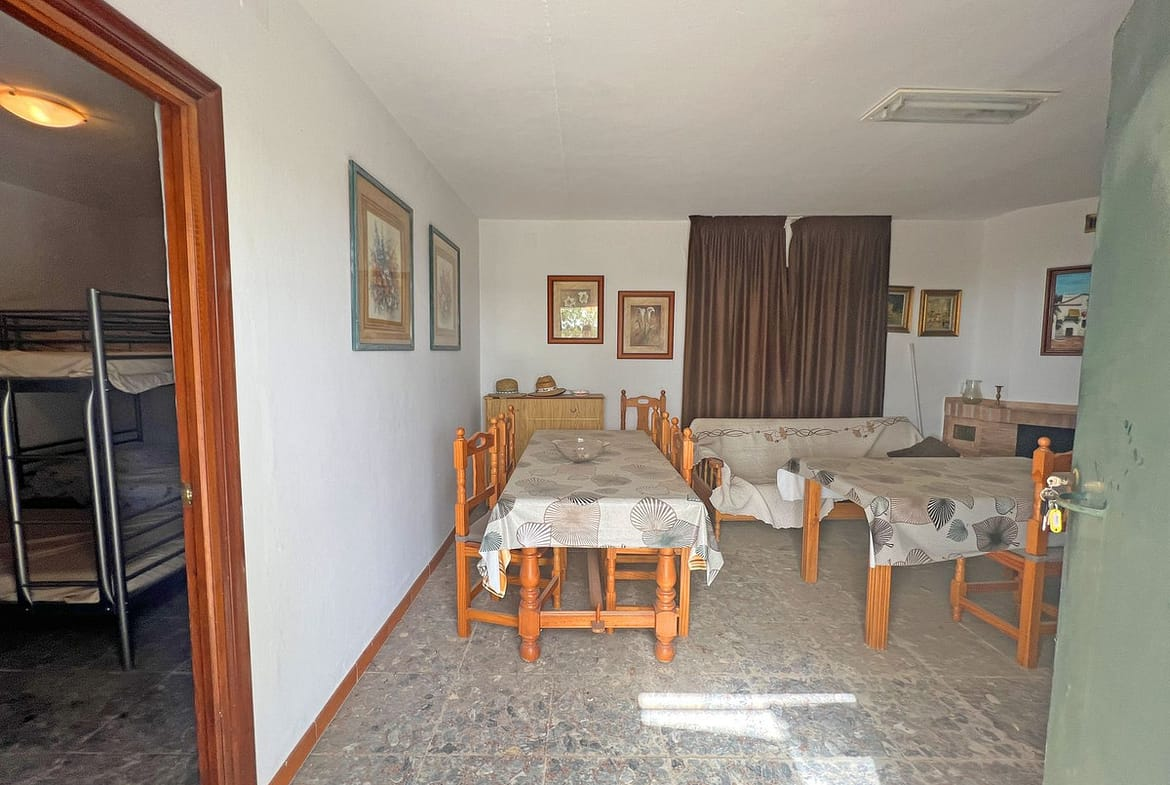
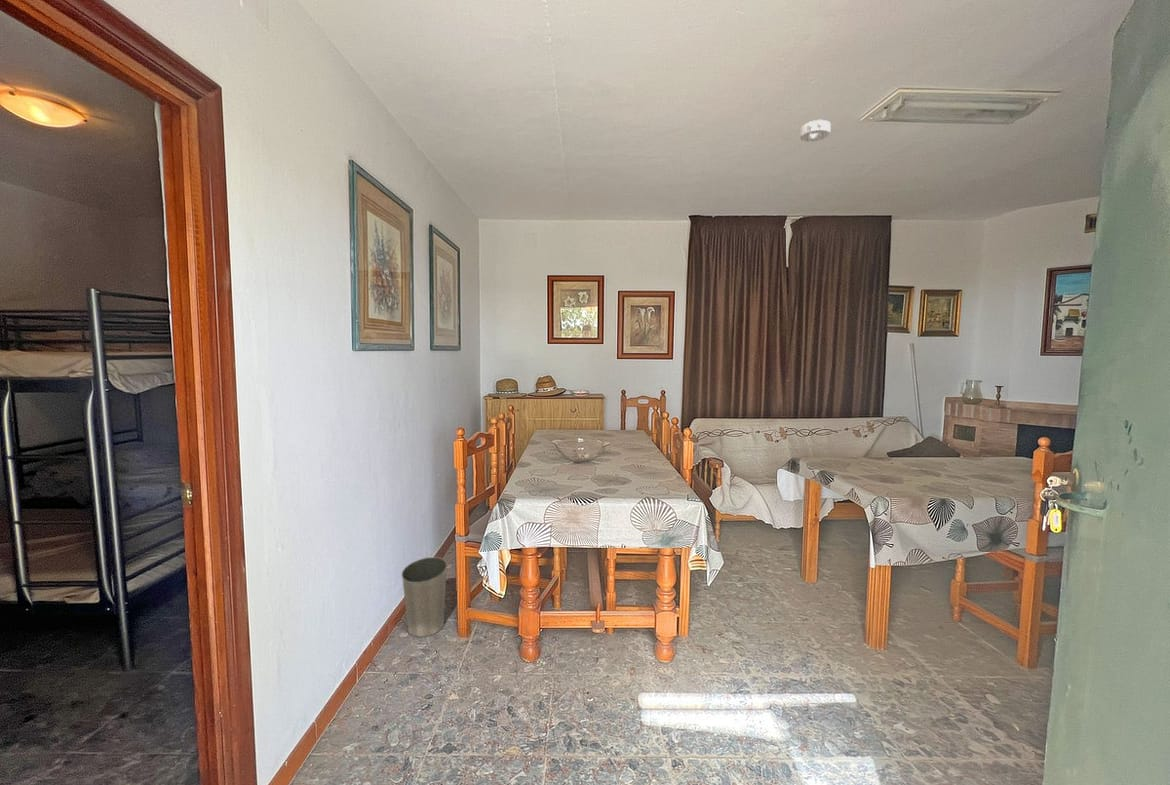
+ waste basket (425, 598)
+ smoke detector (815, 130)
